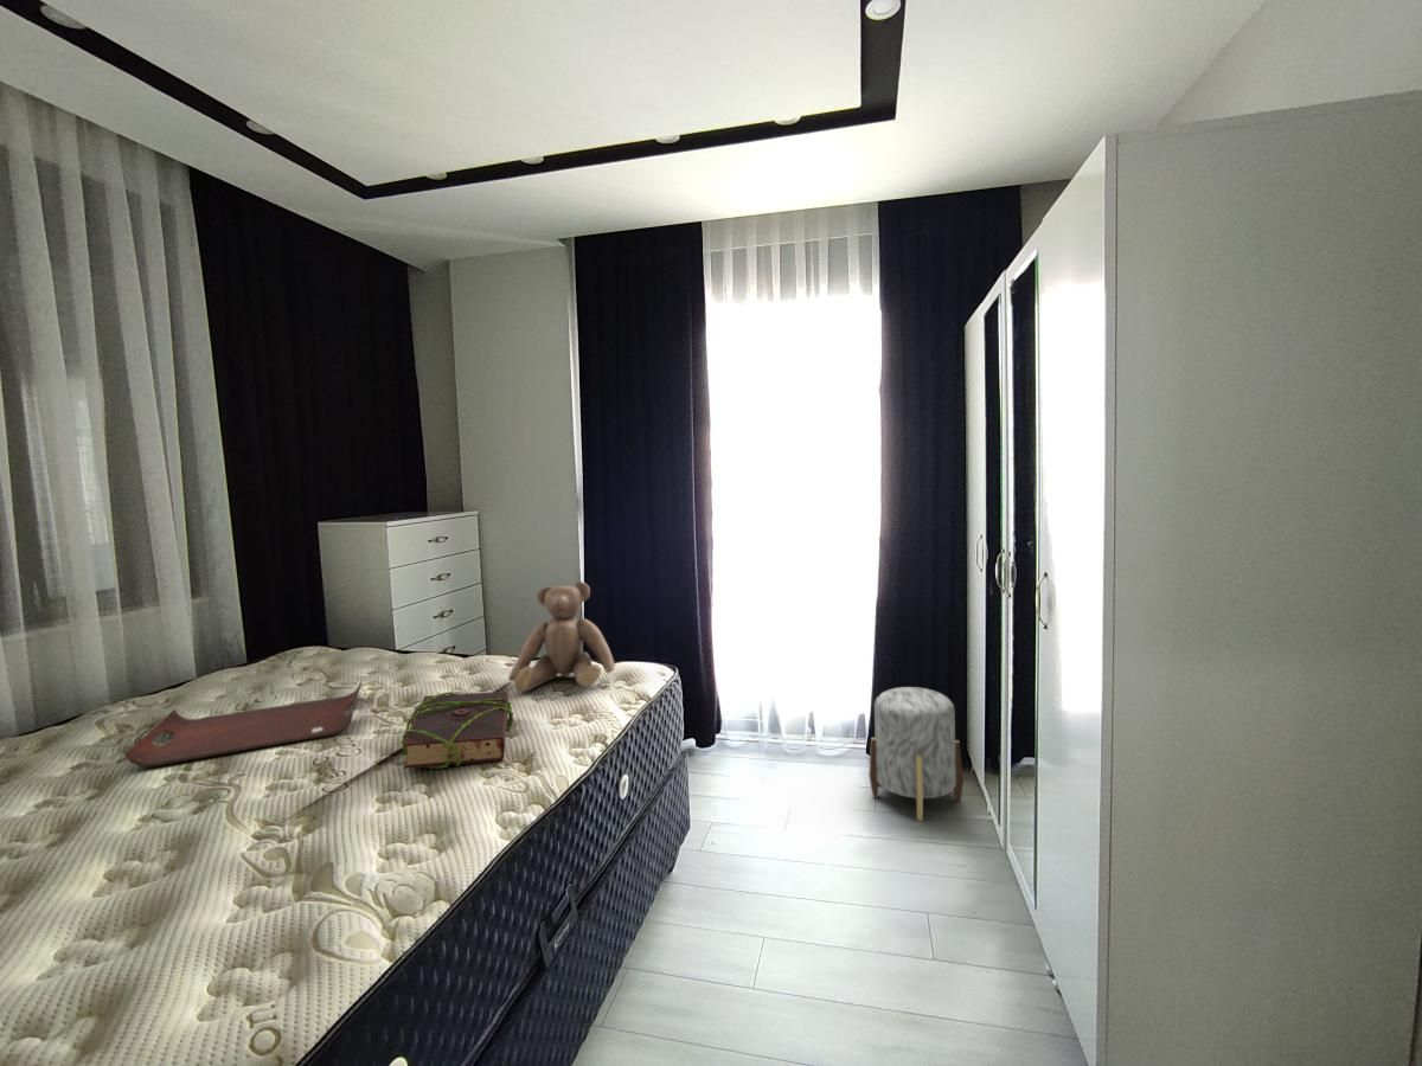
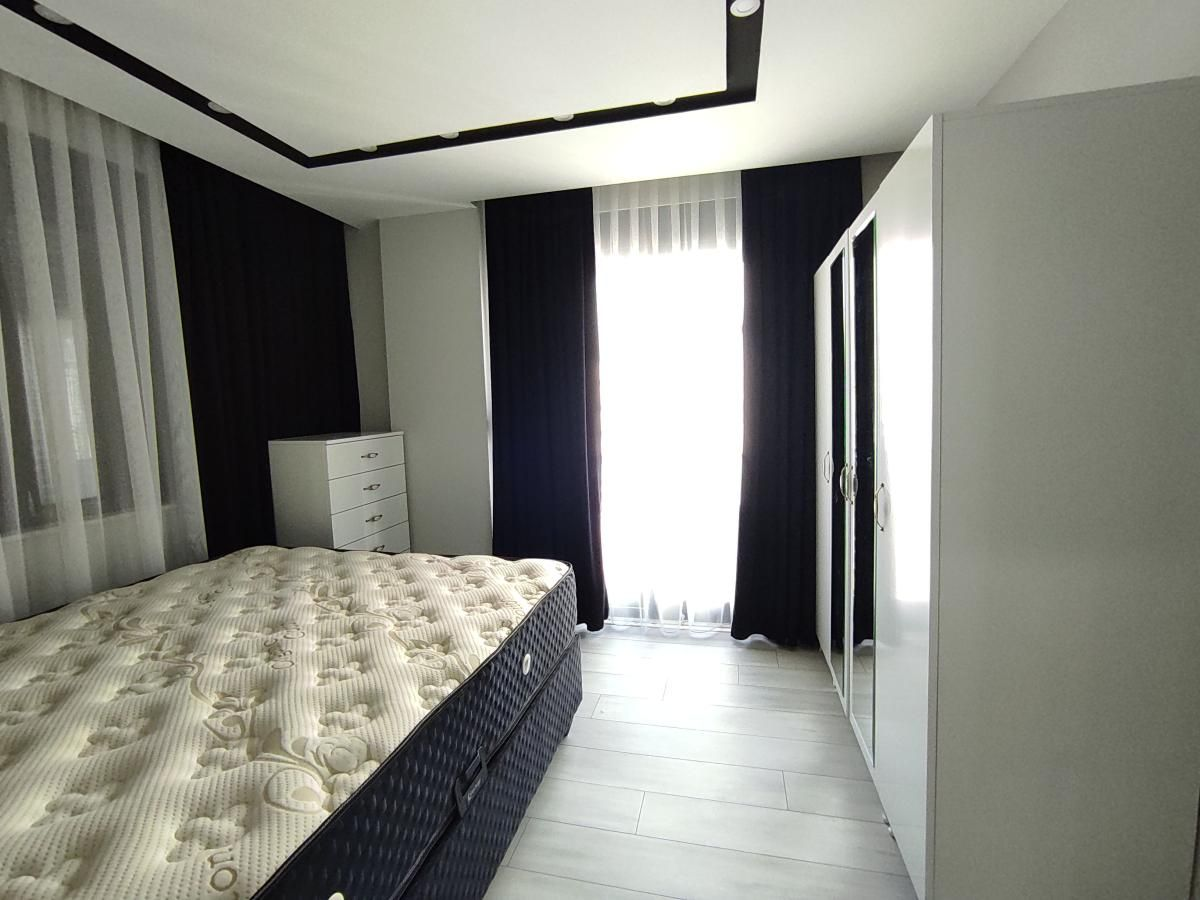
- serving tray (261, 720)
- teddy bear (559, 635)
- stool (914, 745)
- book (461, 724)
